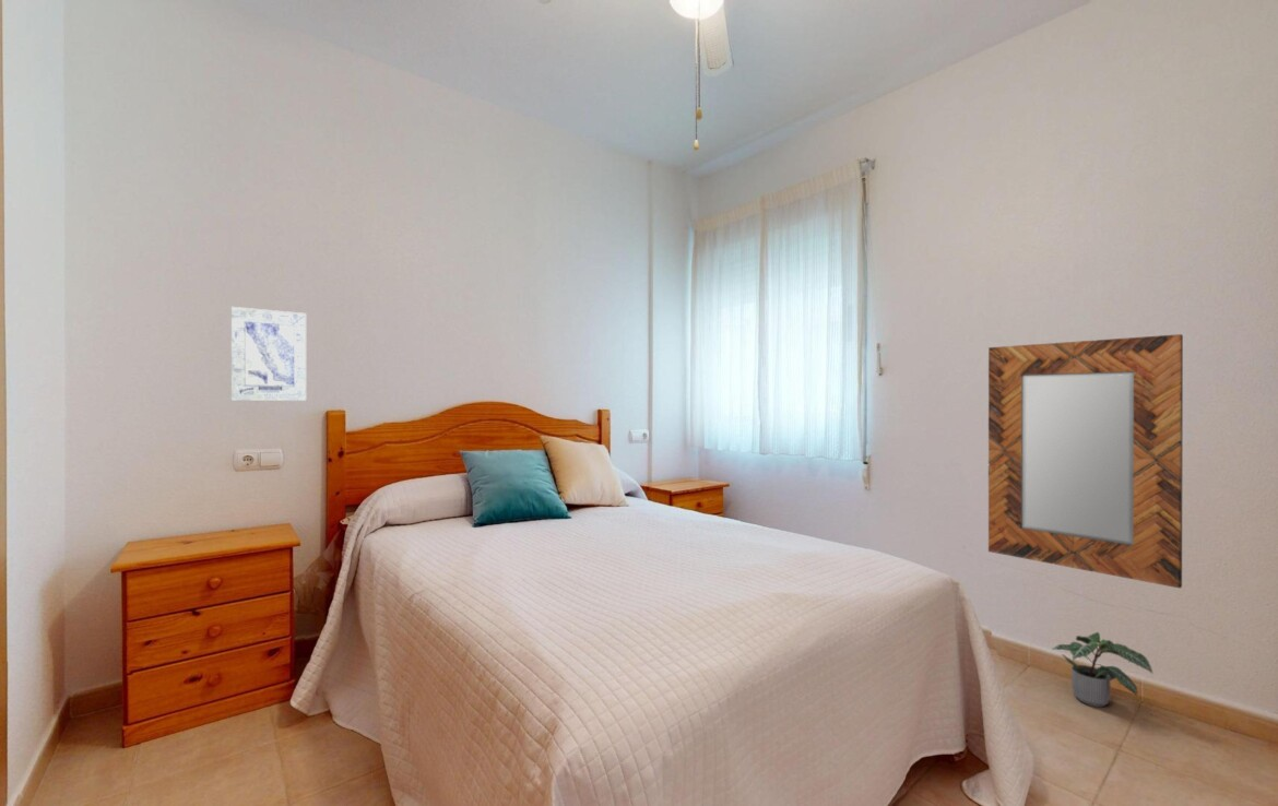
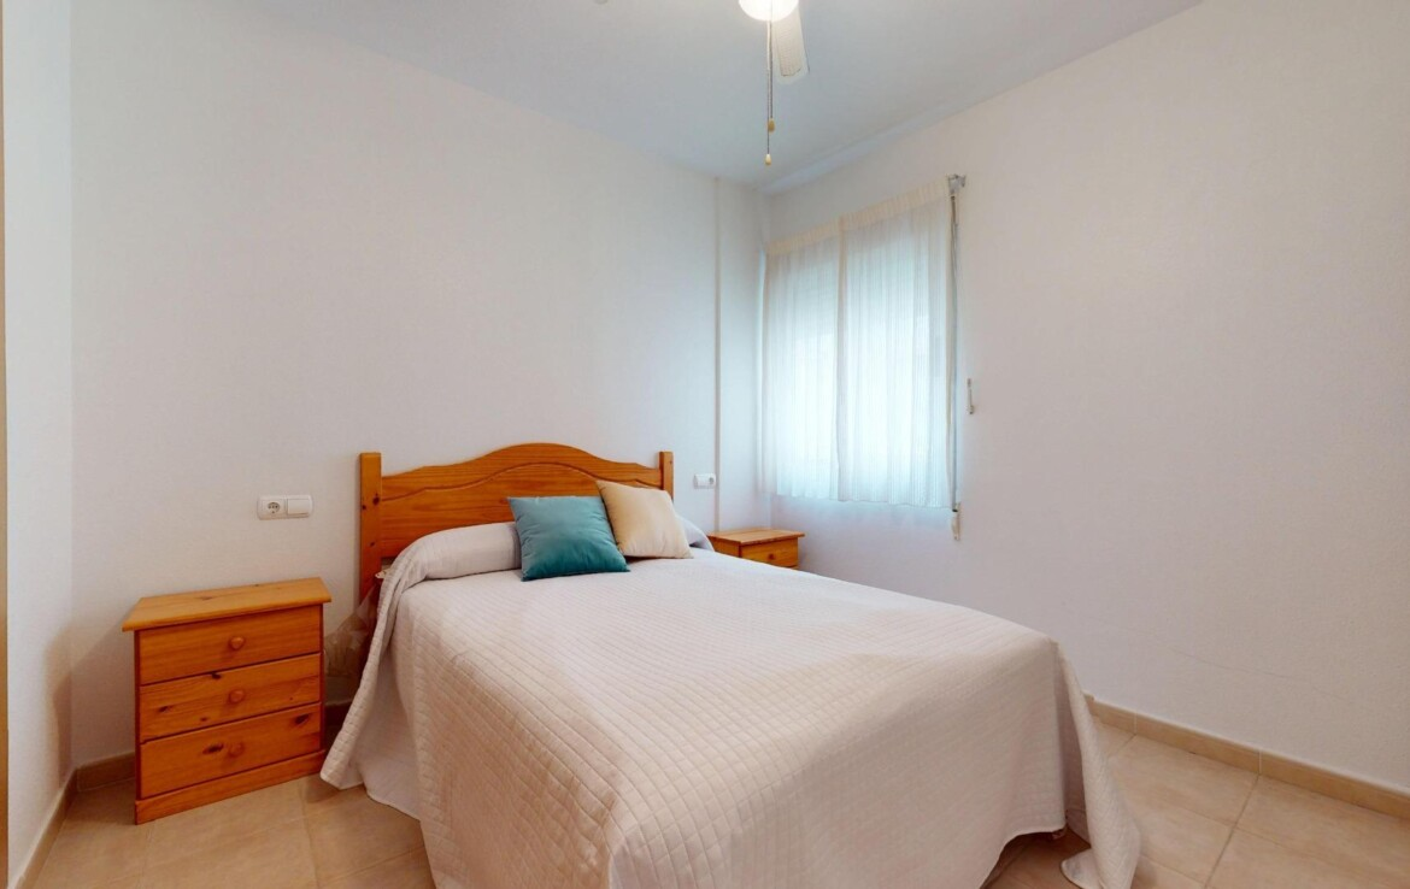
- potted plant (1099, 669)
- wall art (270, 355)
- home mirror (1075, 454)
